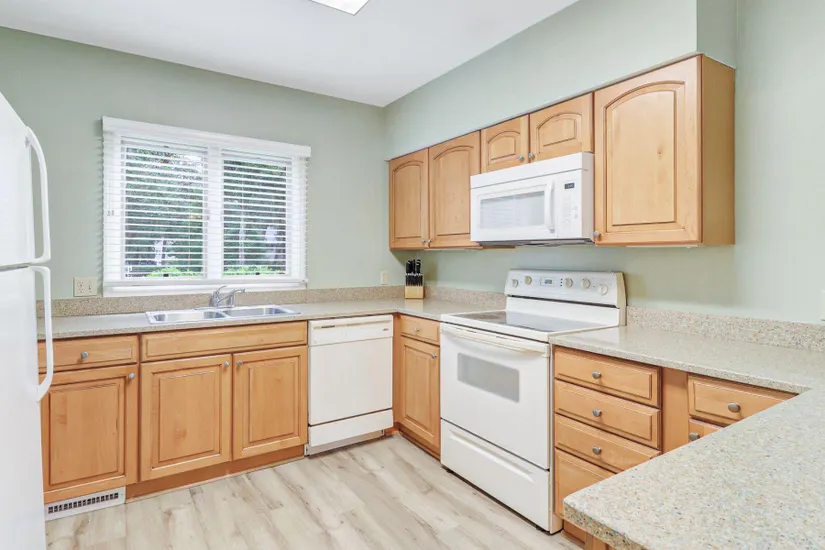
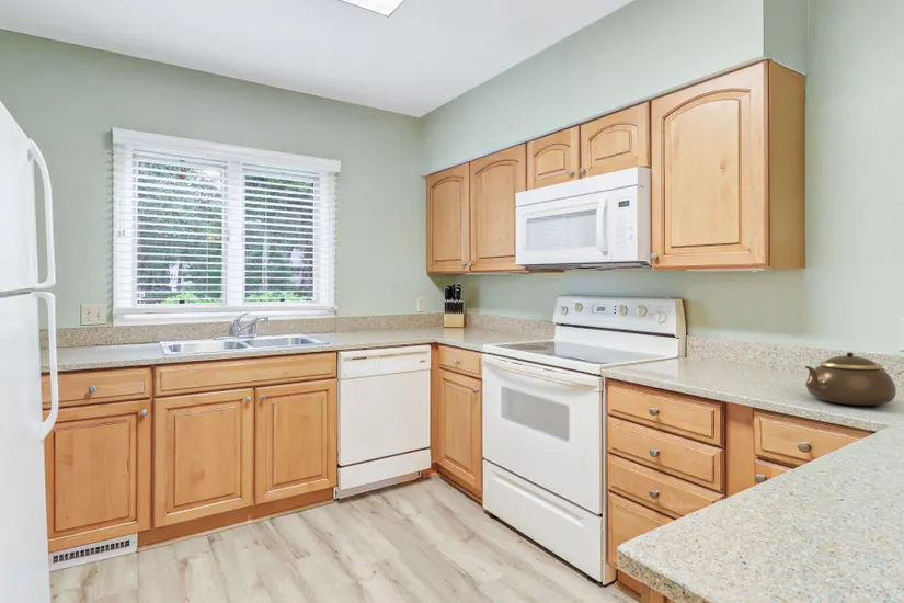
+ teapot (849, 377)
